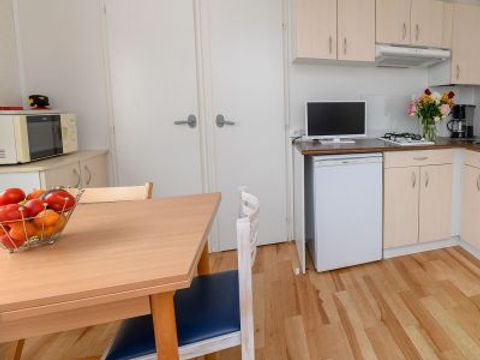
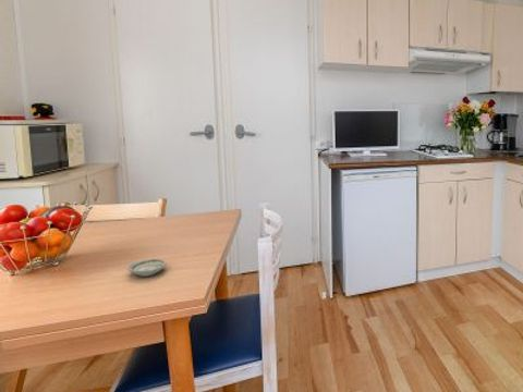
+ saucer (147, 268)
